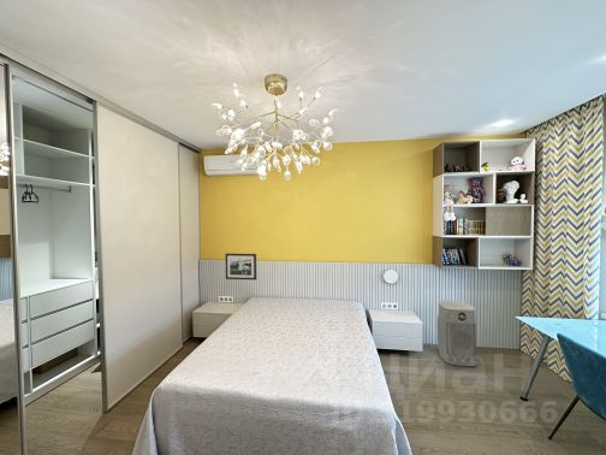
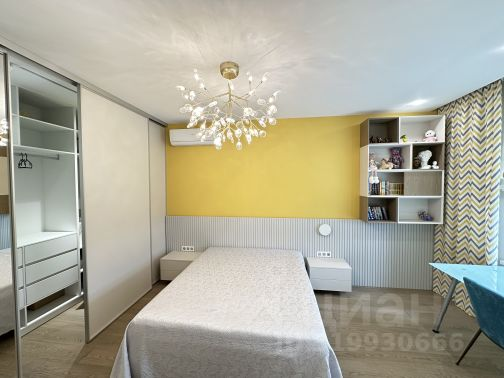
- air purifier (454, 330)
- picture frame (240, 266)
